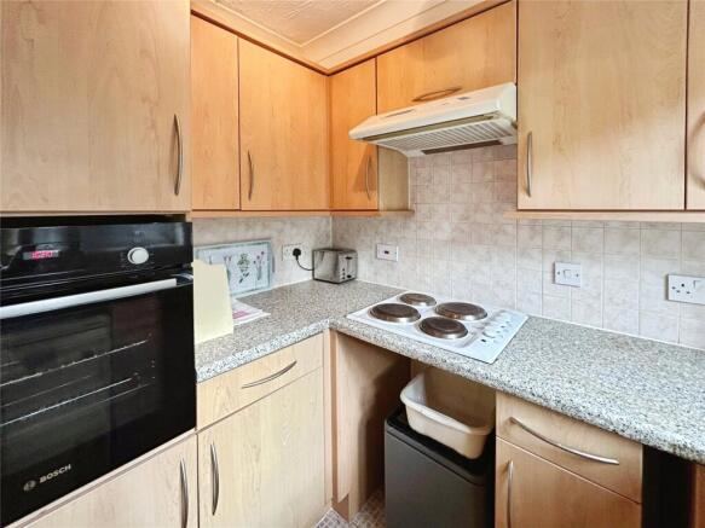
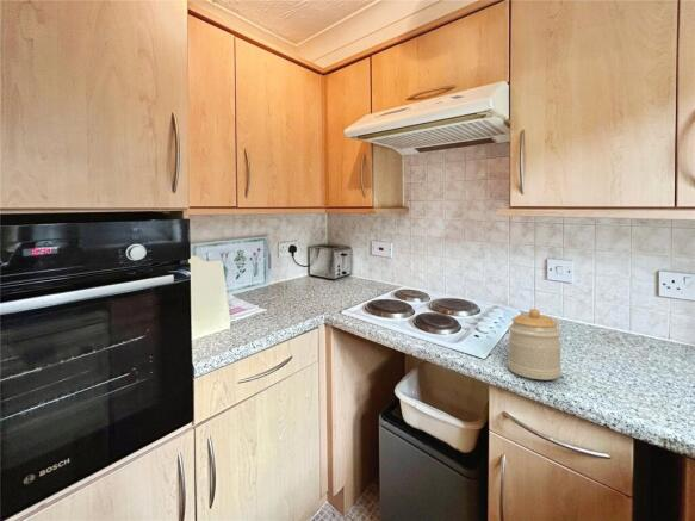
+ jar (533, 340)
